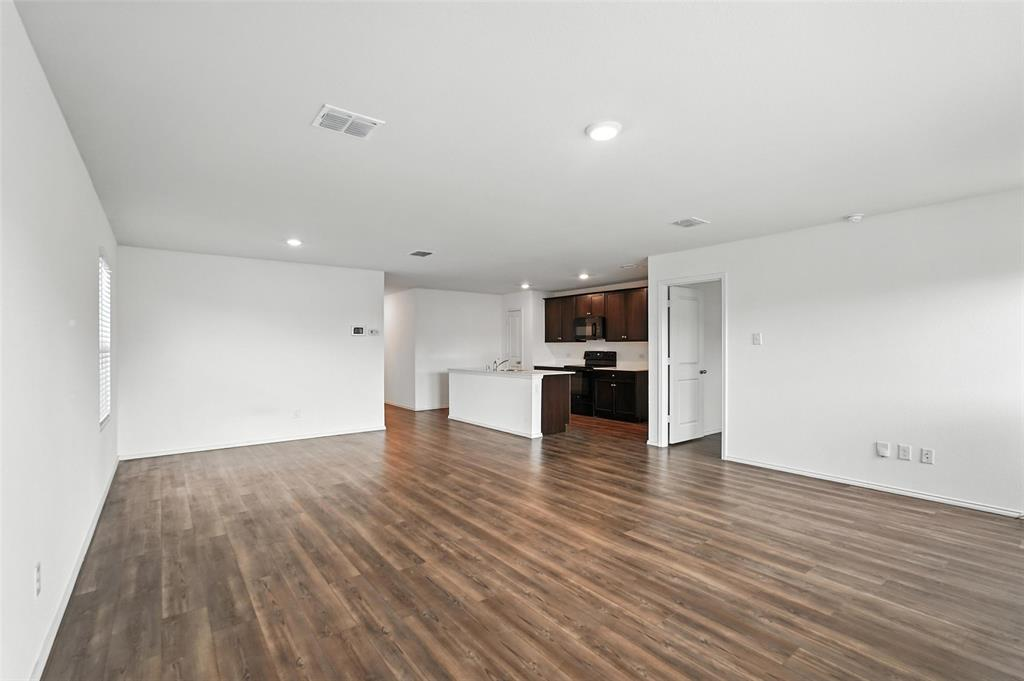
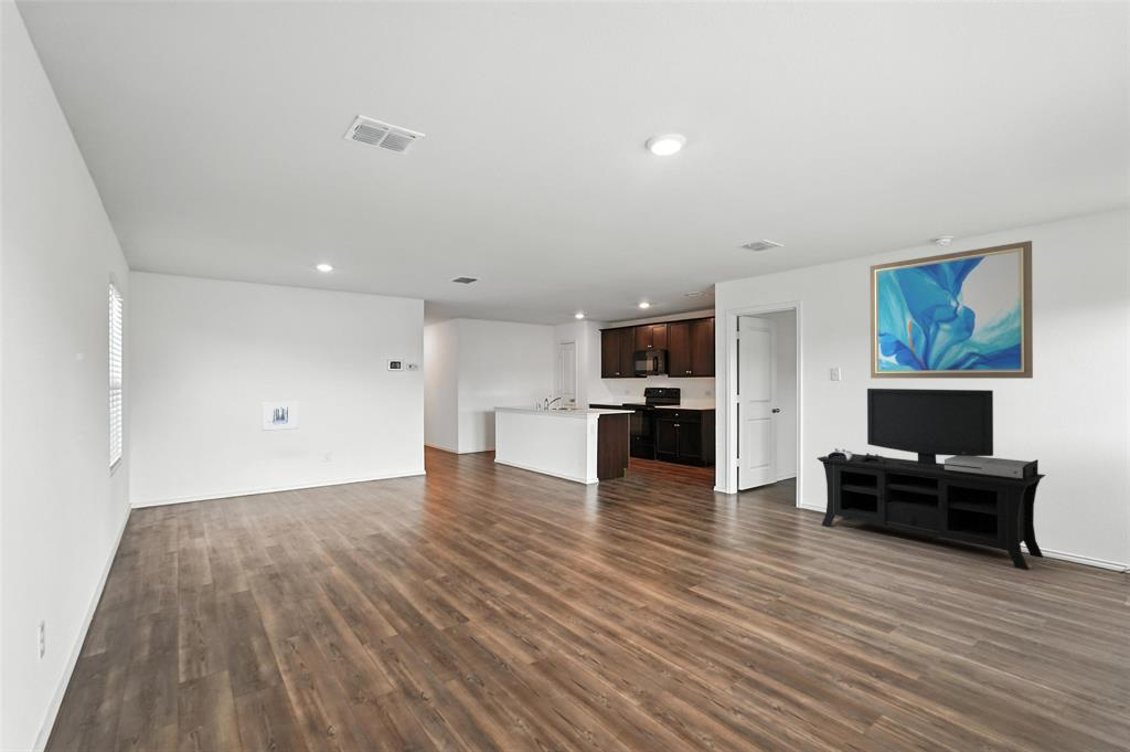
+ wall art (280, 415)
+ wall art (942, 316)
+ media console (919, 464)
